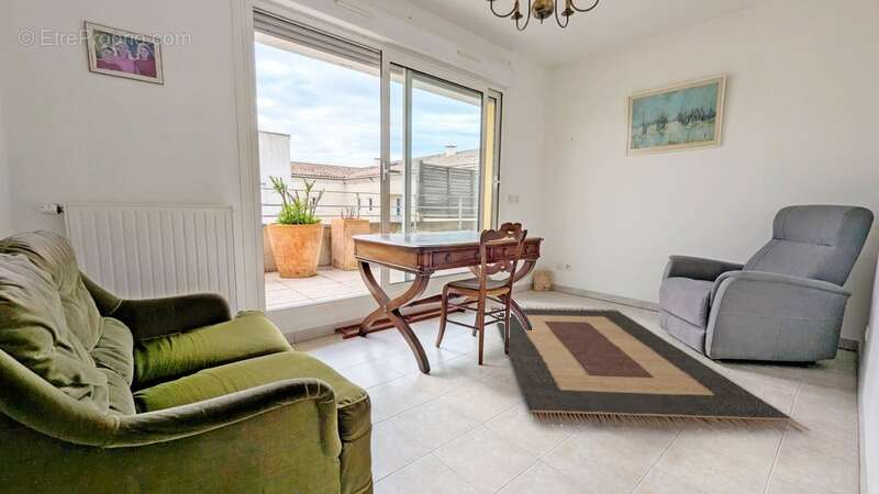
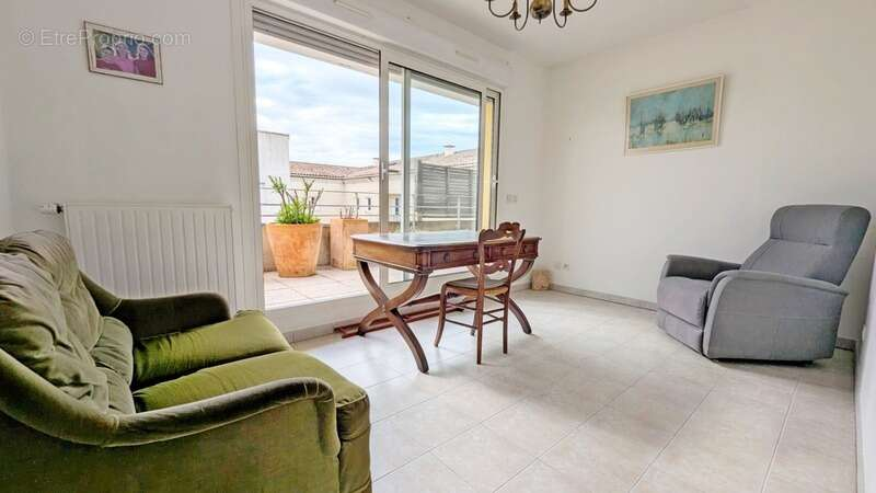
- rug (589, 345)
